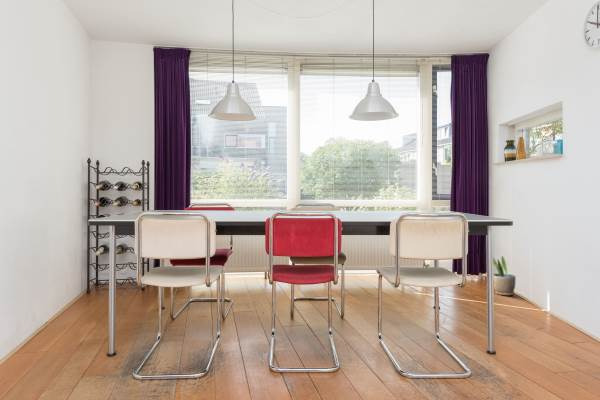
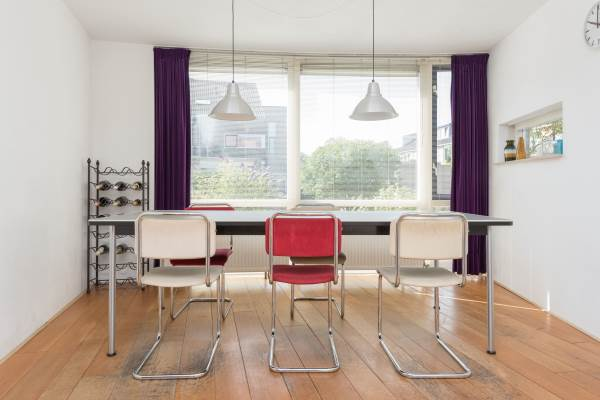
- potted plant (503, 274)
